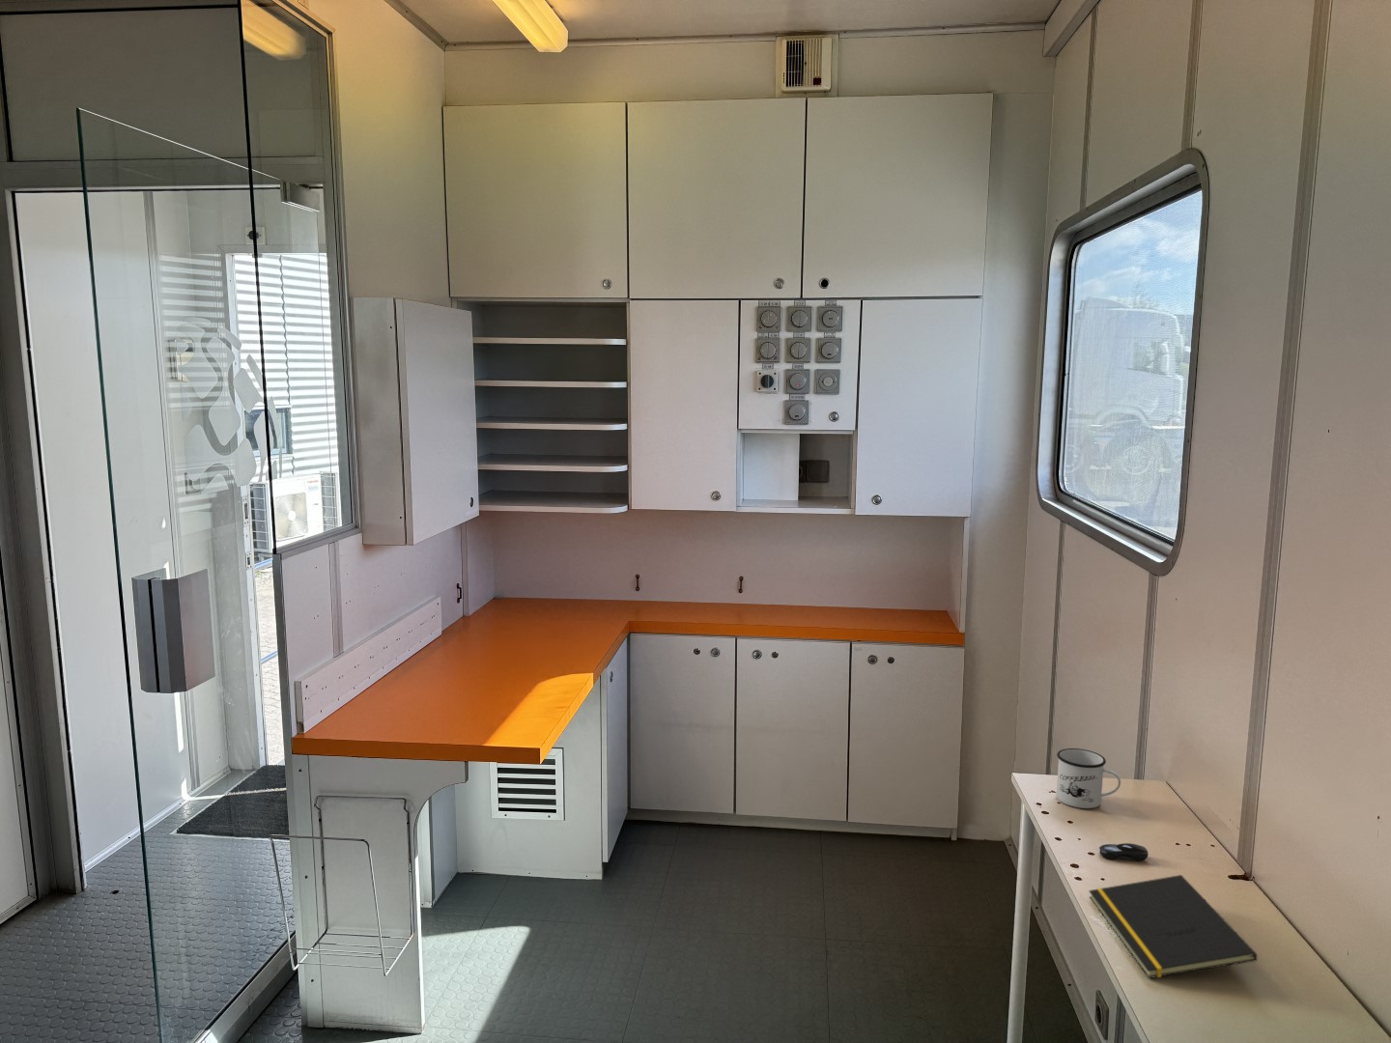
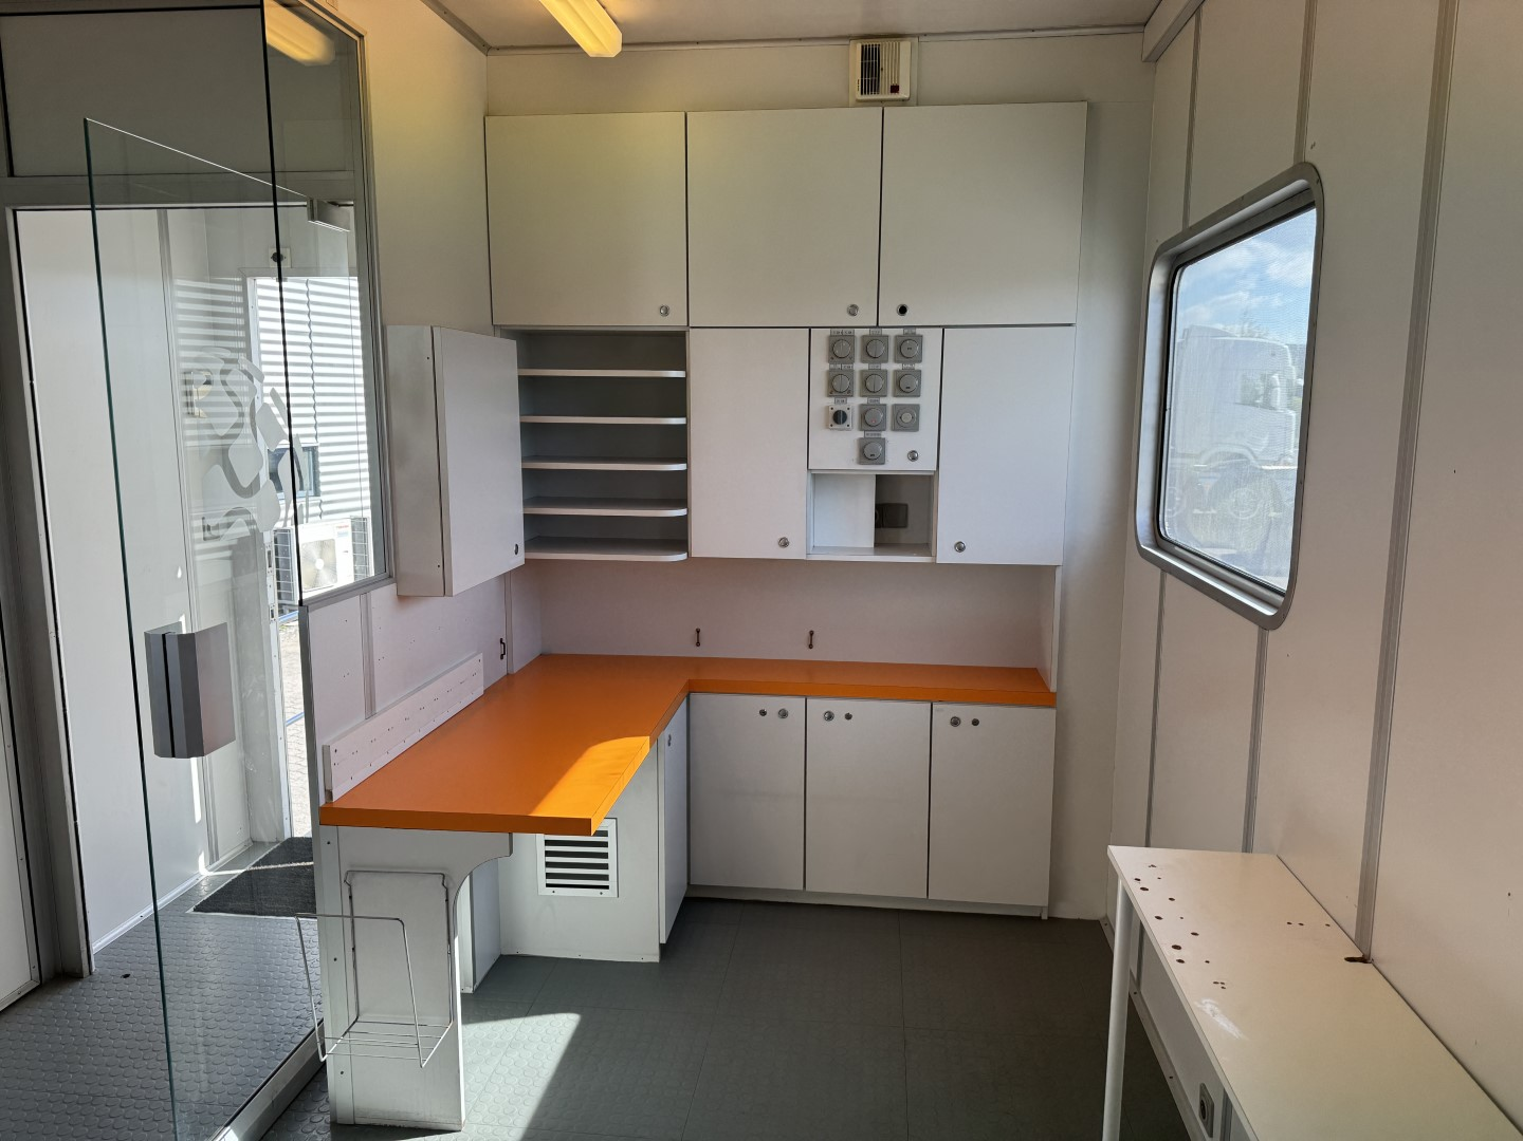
- computer mouse (1135, 849)
- notepad (1166, 922)
- mug (1088, 779)
